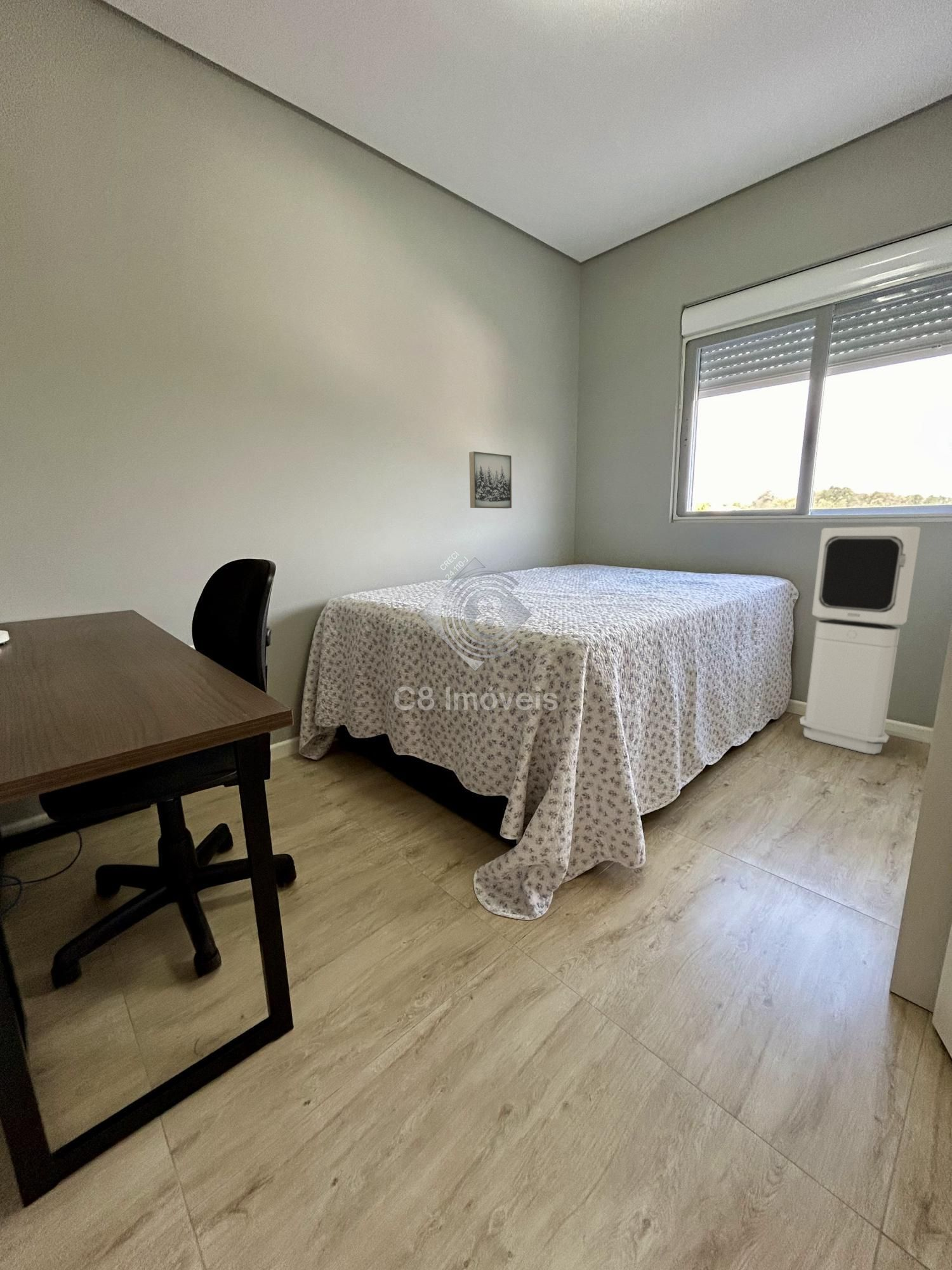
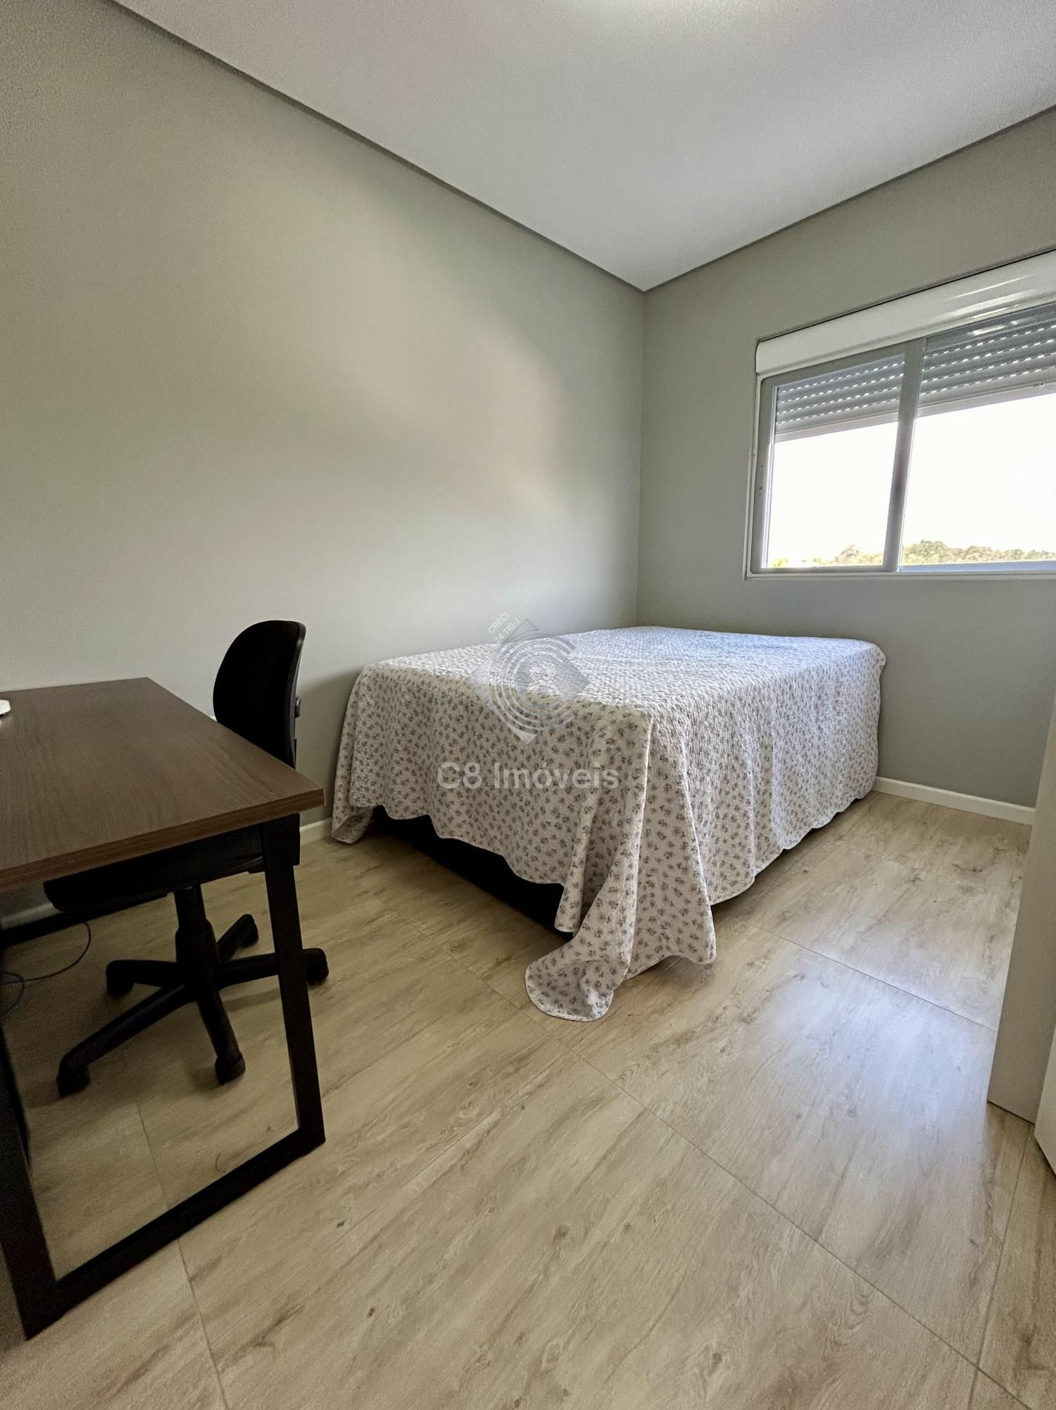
- wall art (491, 481)
- air purifier (860, 636)
